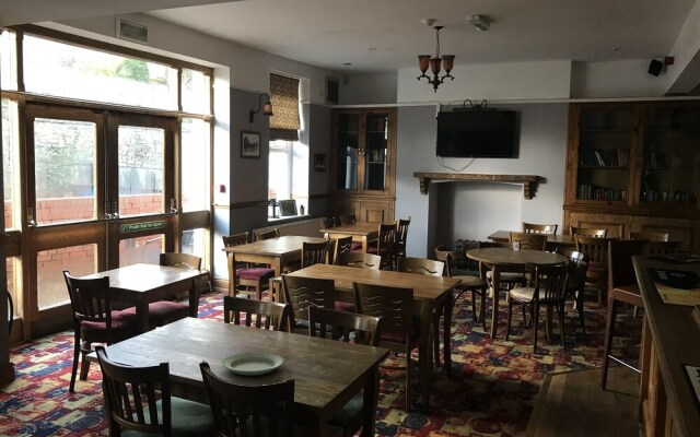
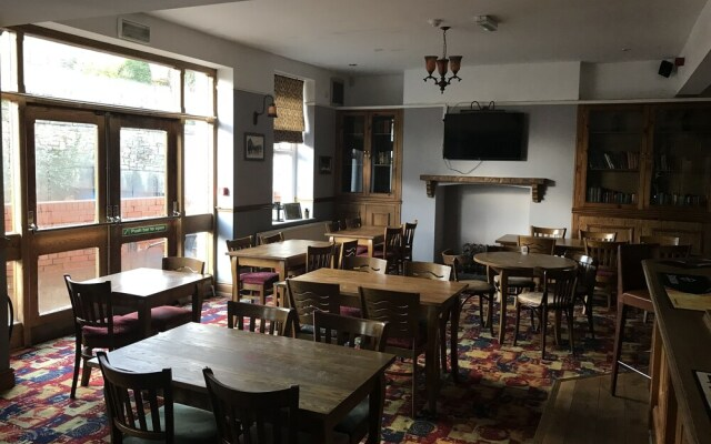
- plate (253, 364)
